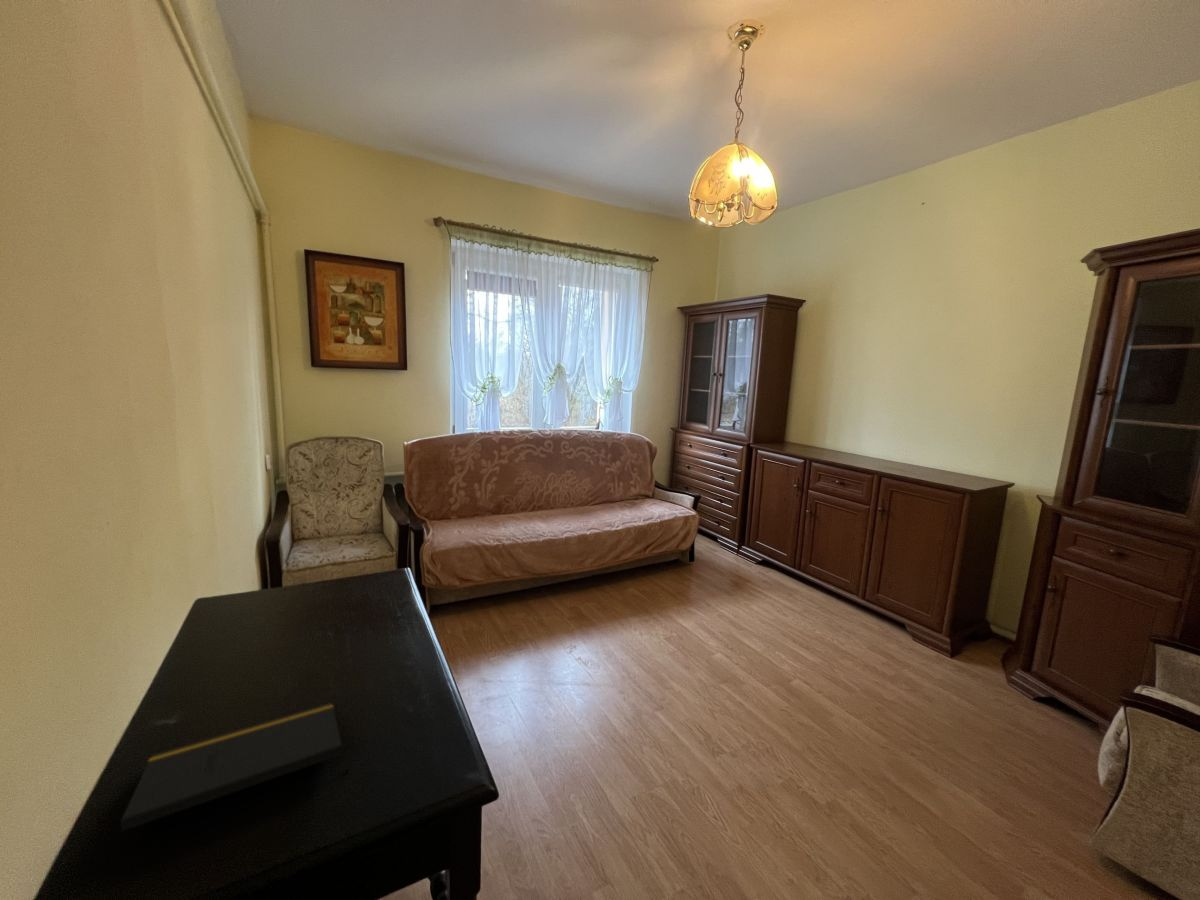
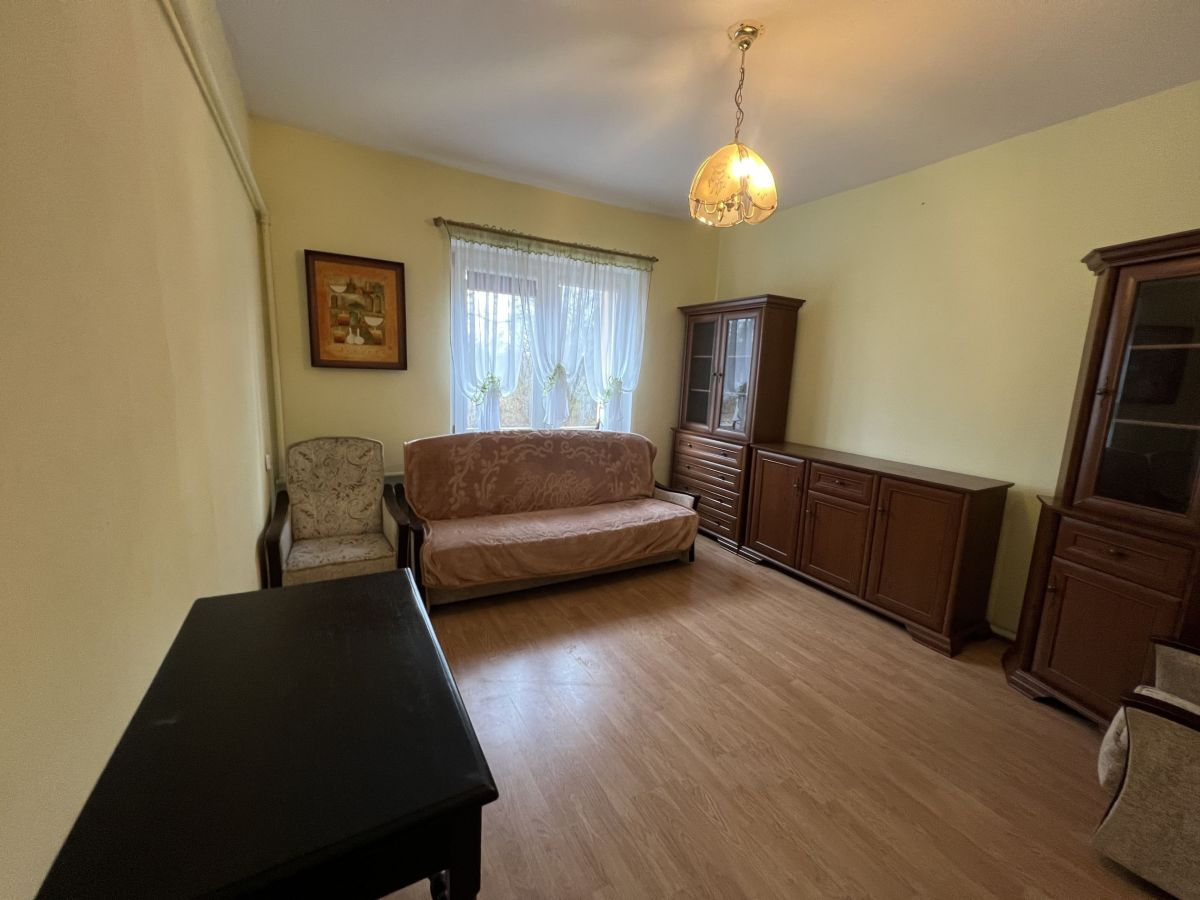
- notepad (246, 754)
